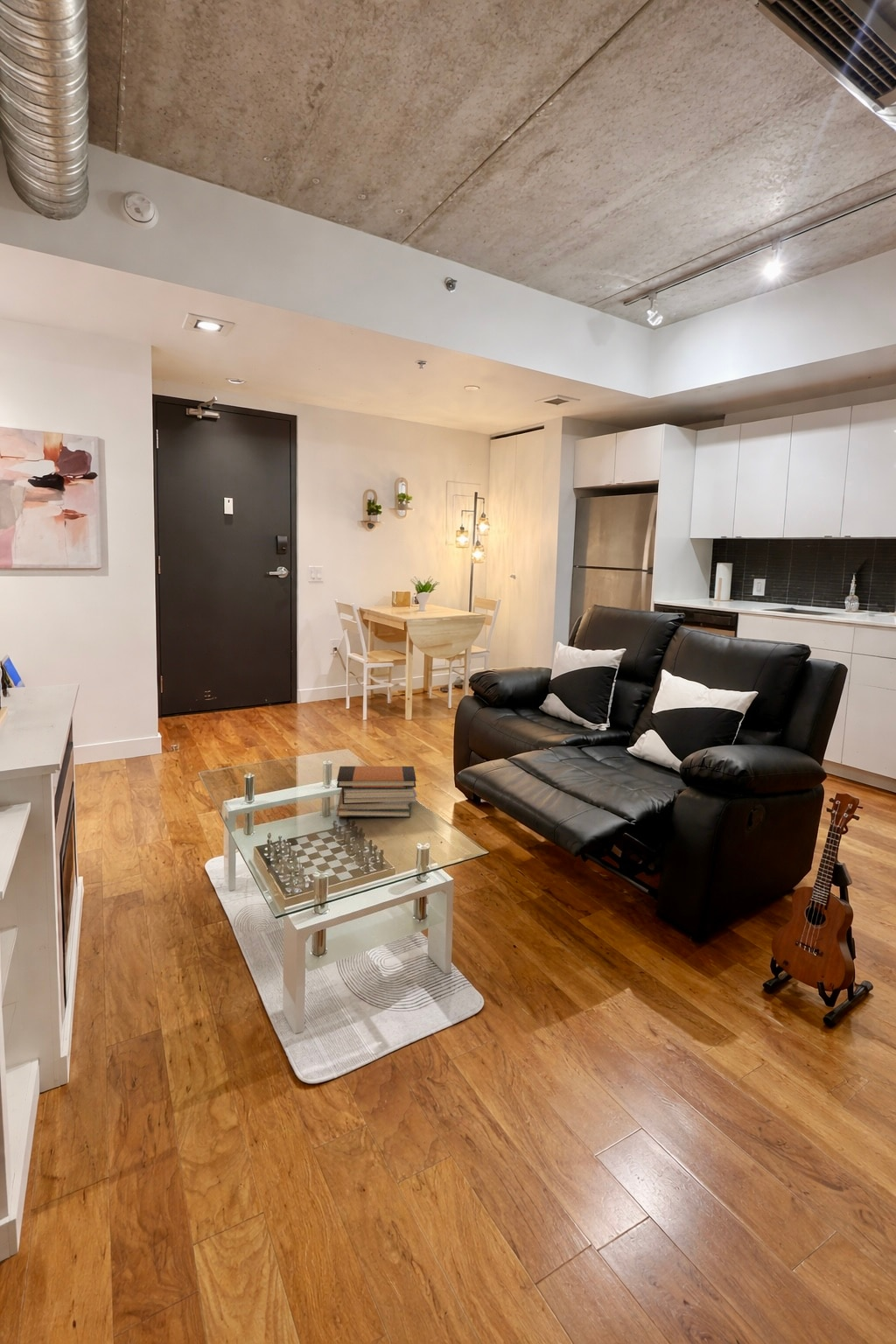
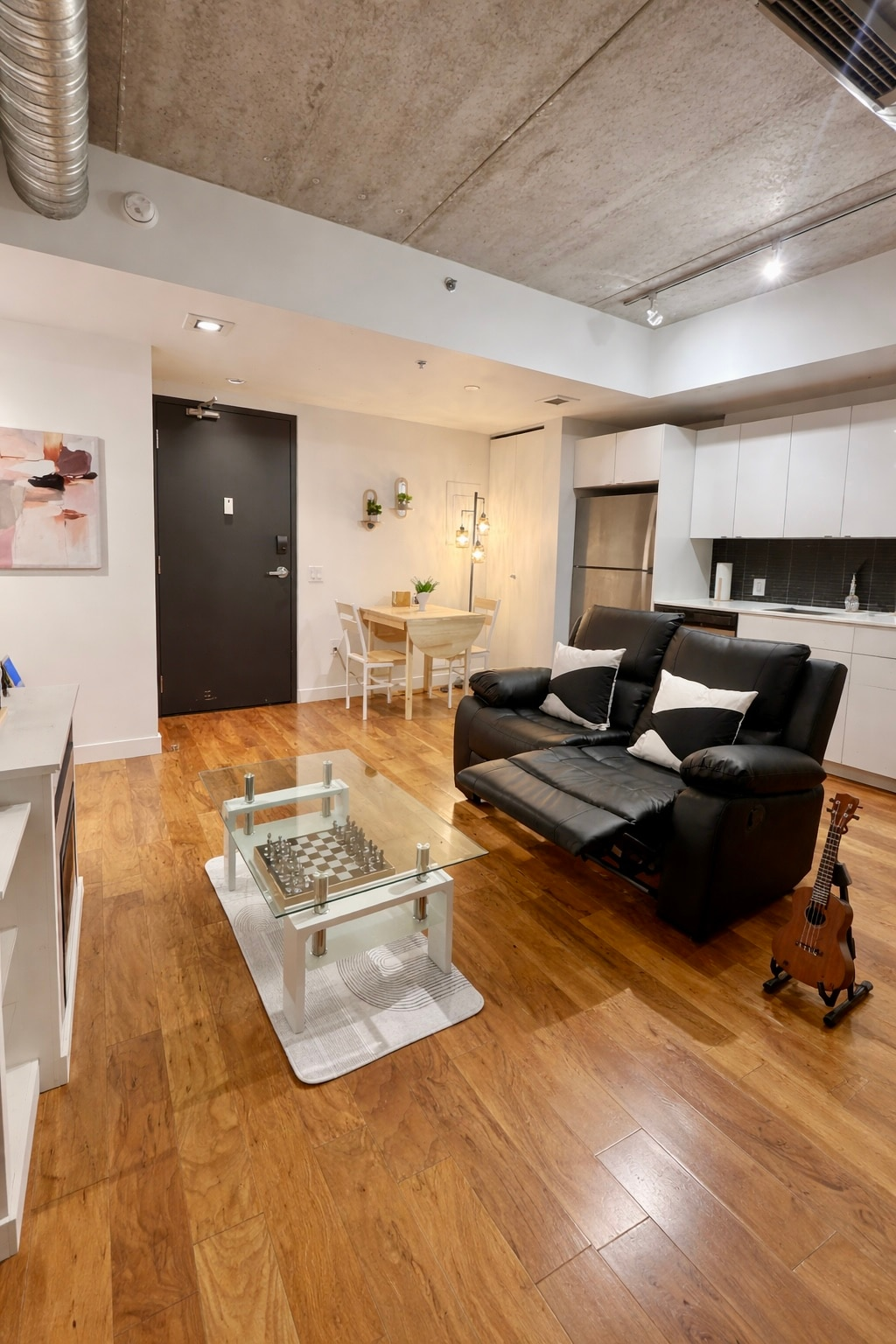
- book stack (376, 791)
